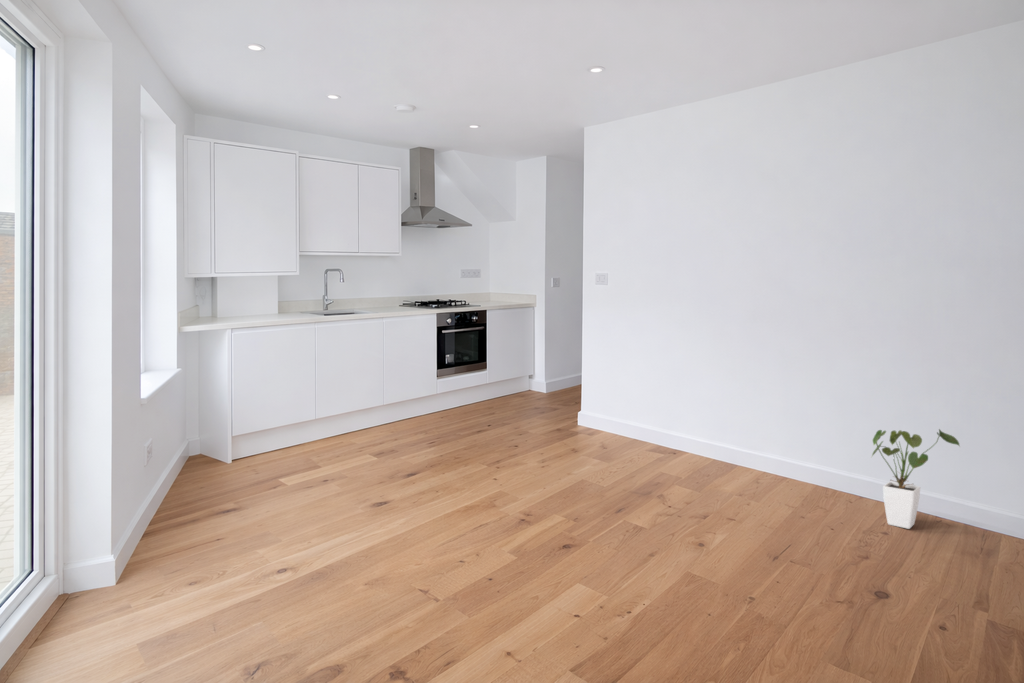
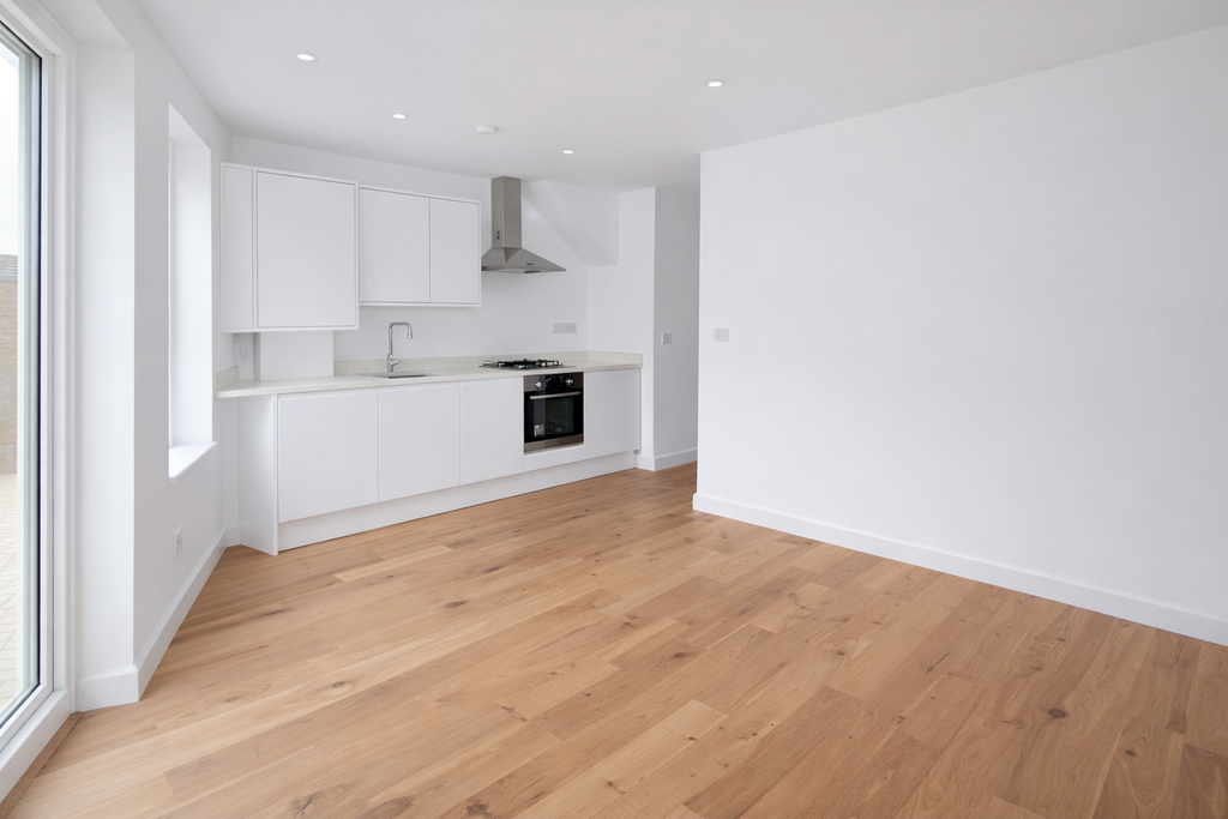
- house plant (908, 476)
